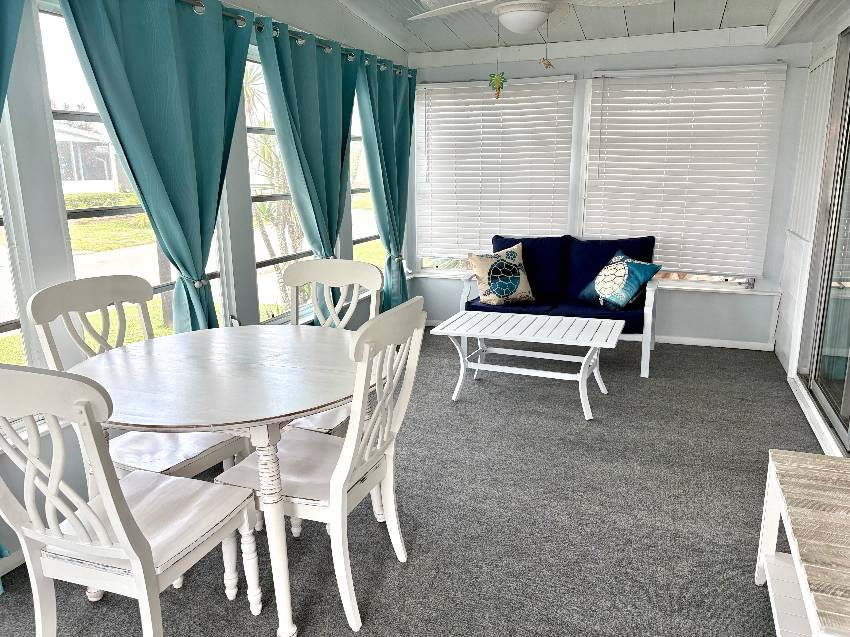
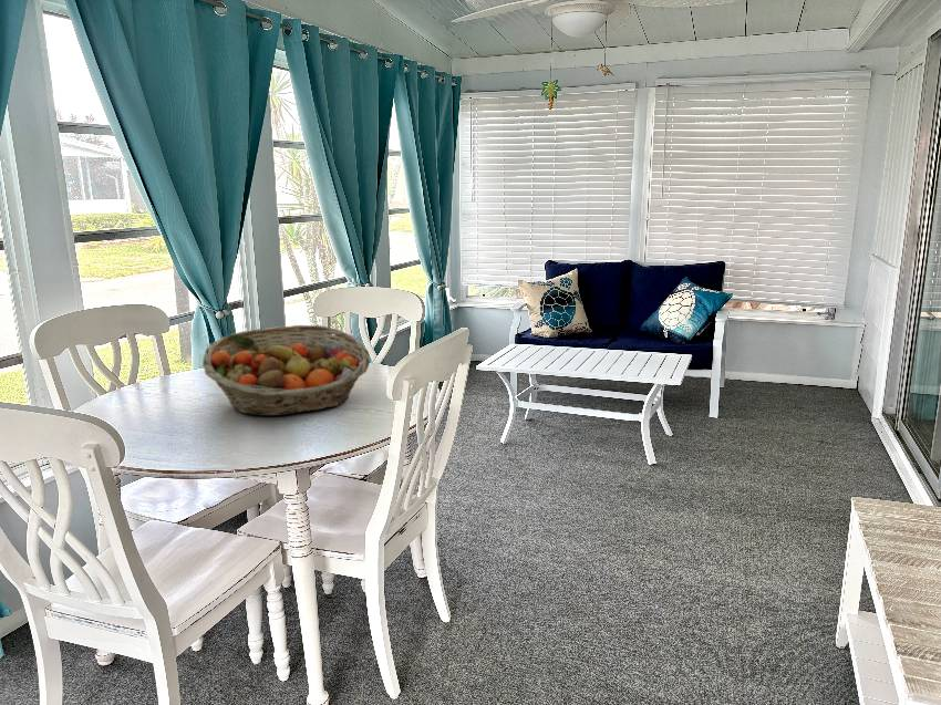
+ fruit basket (289, 367)
